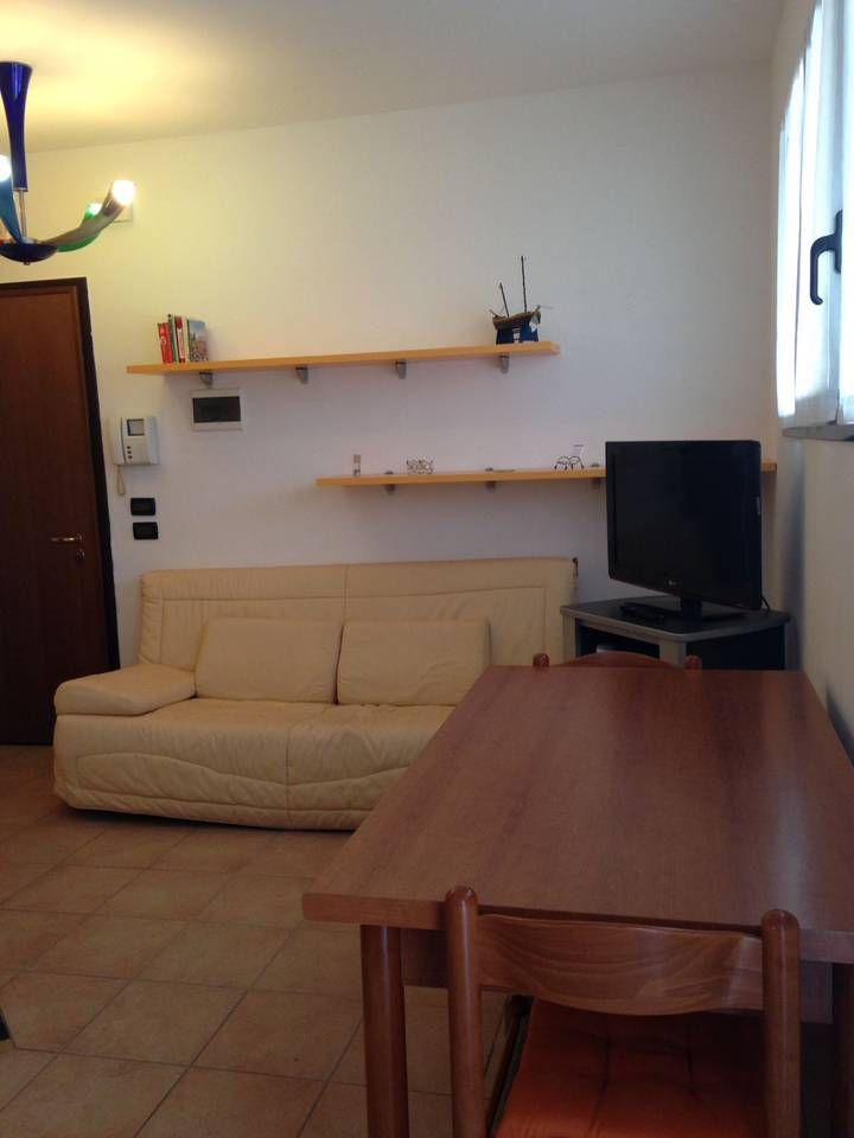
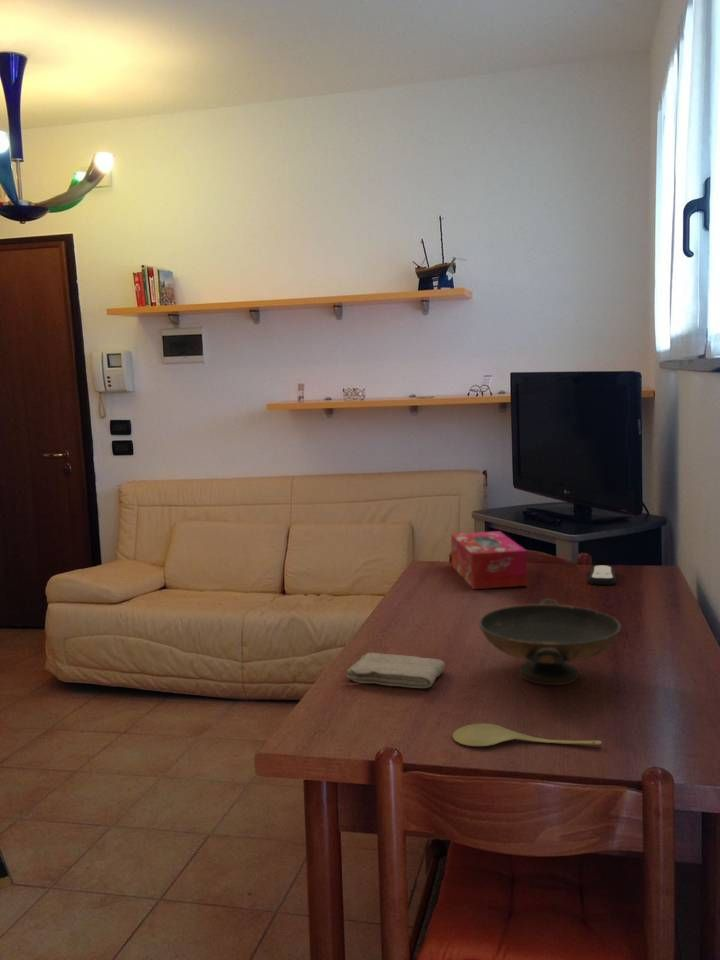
+ tissue box (487, 558)
+ spoon (525, 737)
+ decorative bowl (549, 647)
+ remote control (602, 574)
+ washcloth (396, 668)
